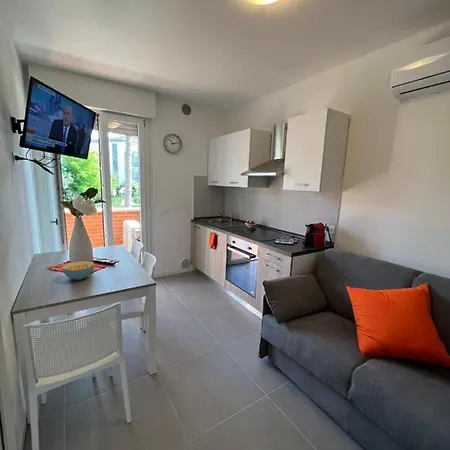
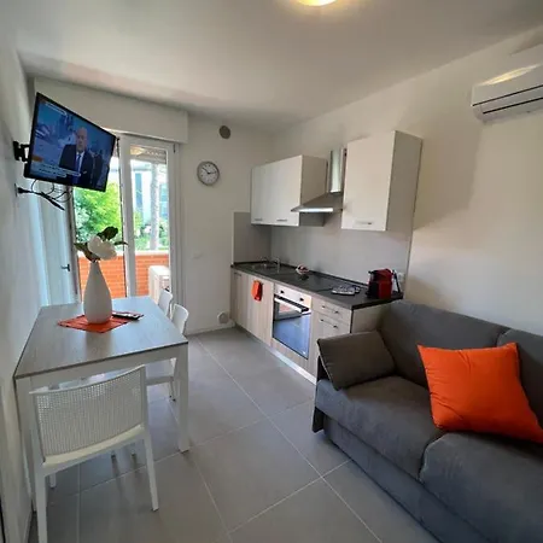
- cereal bowl (79, 271)
